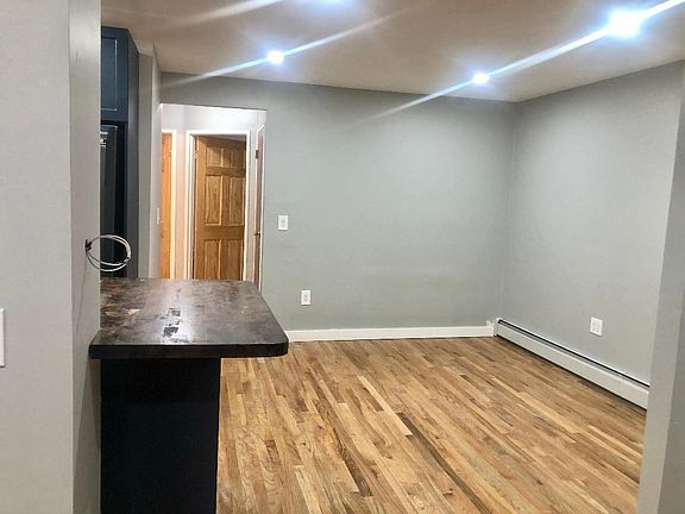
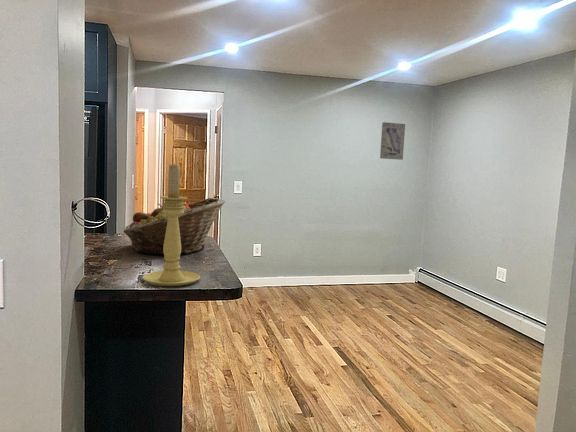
+ wall art (392, 141)
+ fruit basket (178, 221)
+ candle holder (173, 222)
